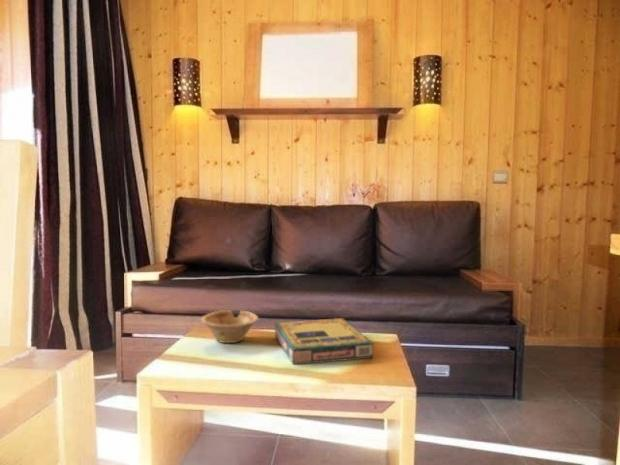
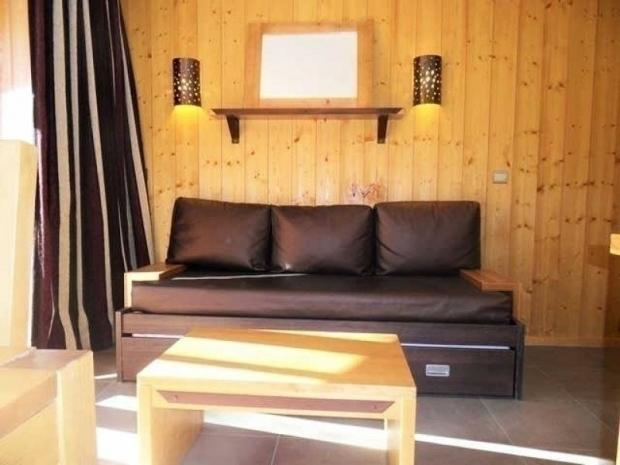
- dish (230, 328)
- video game box (320, 339)
